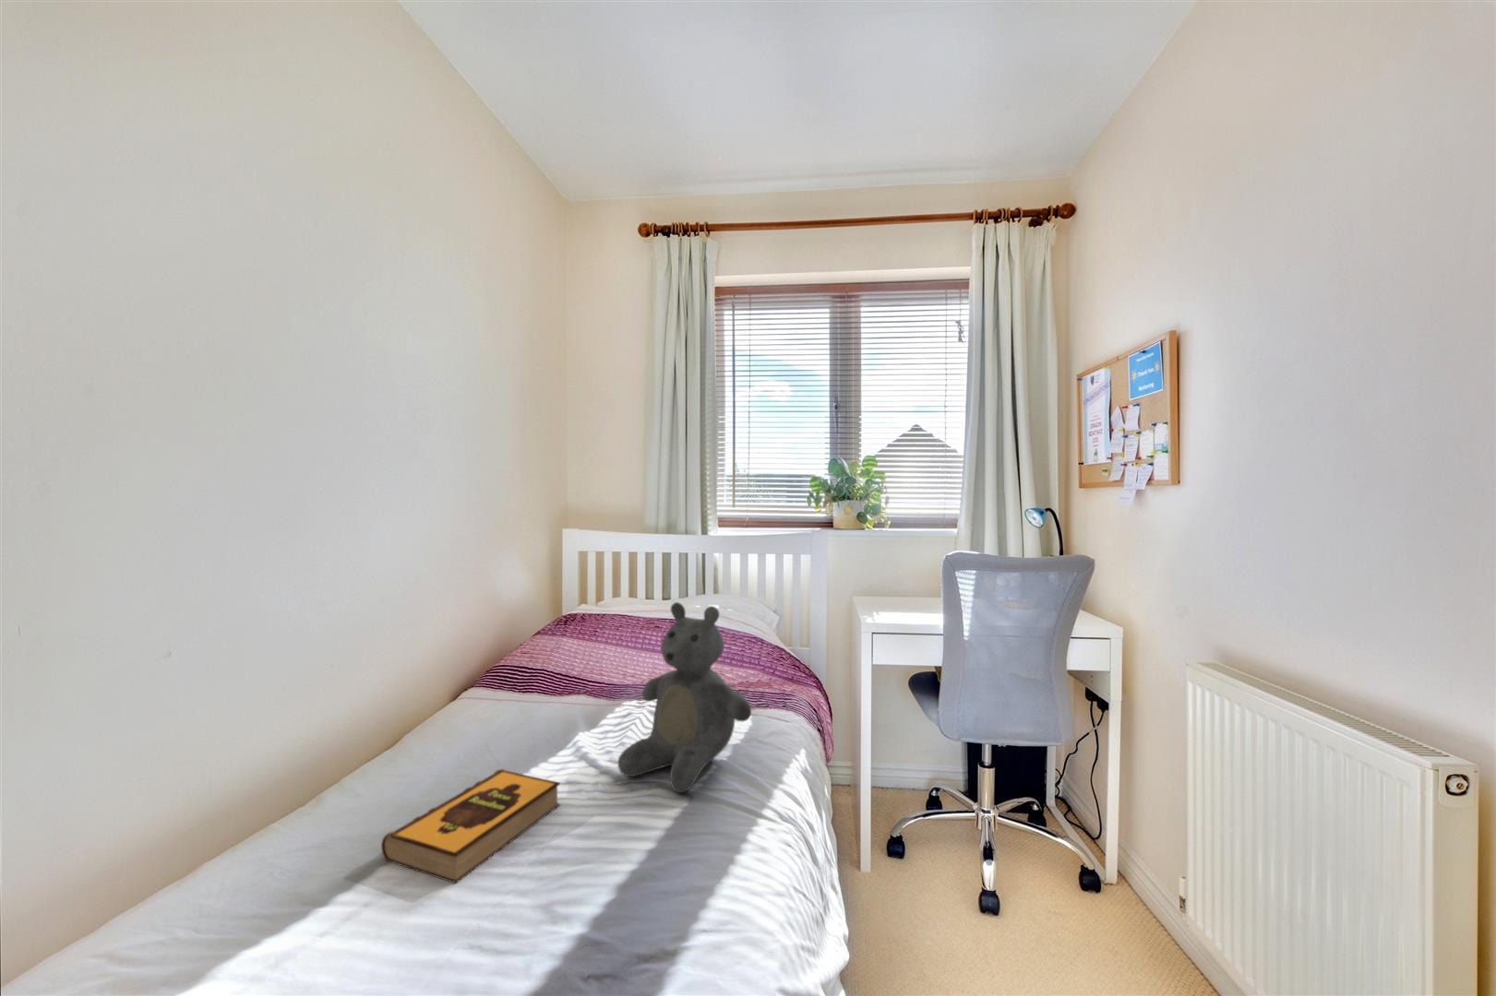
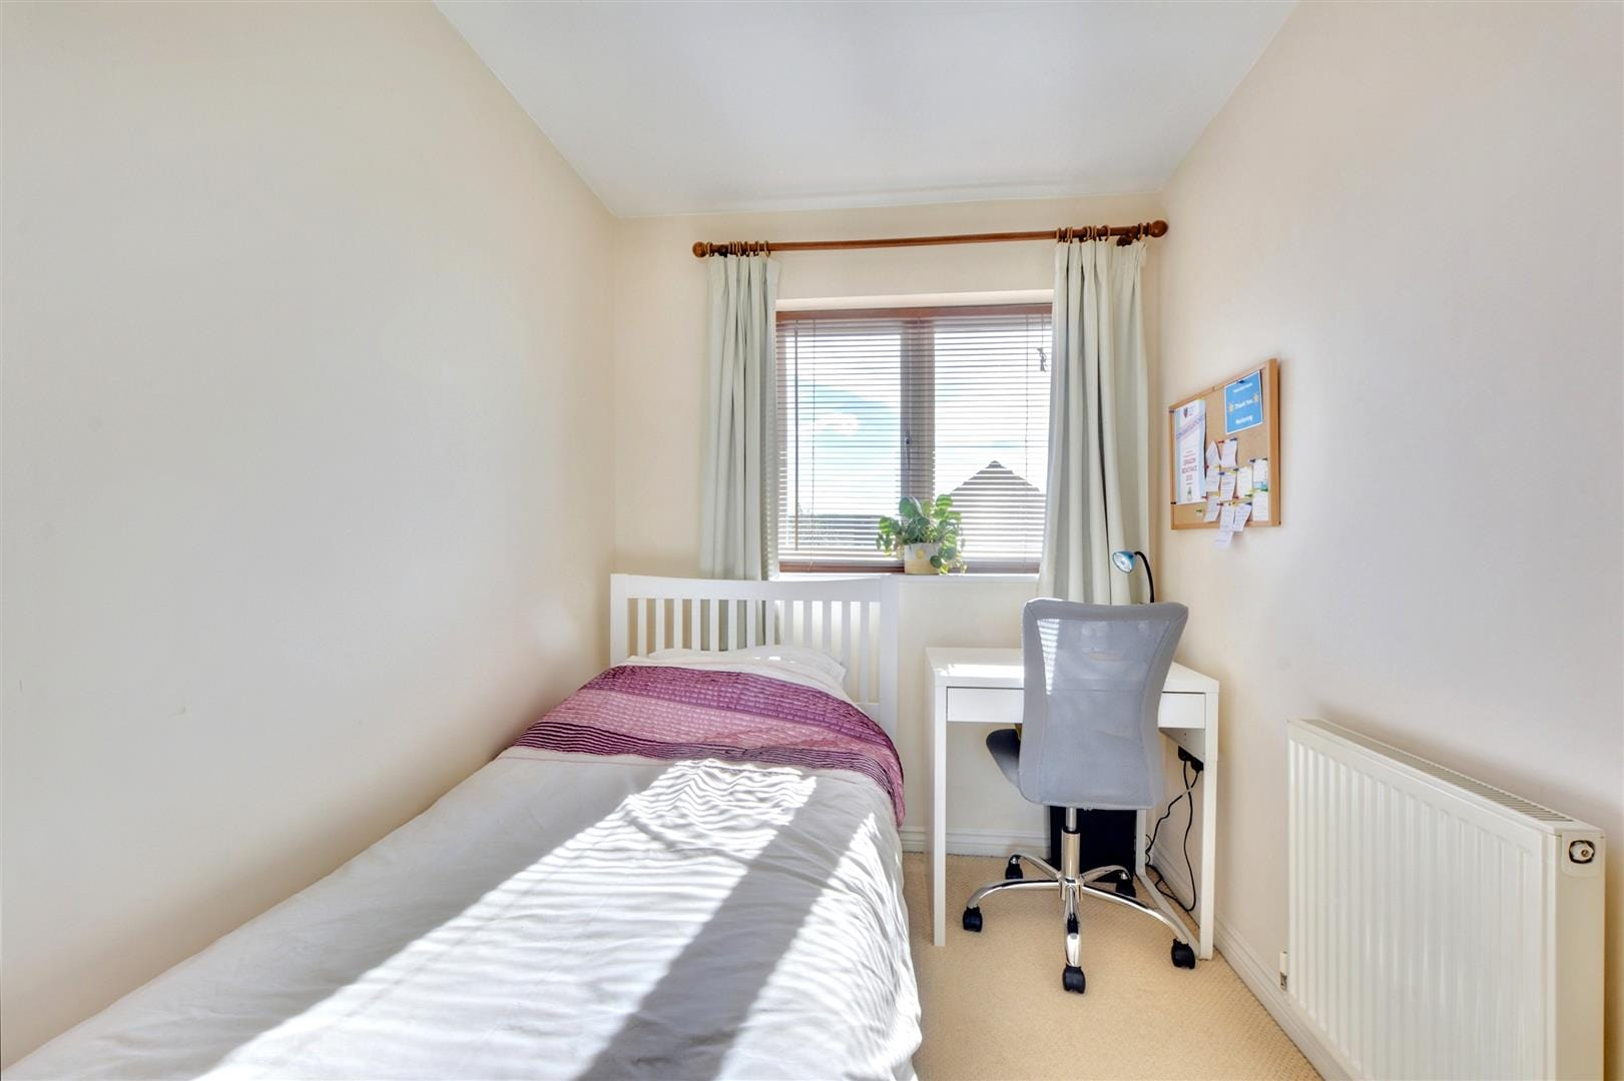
- hardback book (477, 818)
- teddy bear (681, 687)
